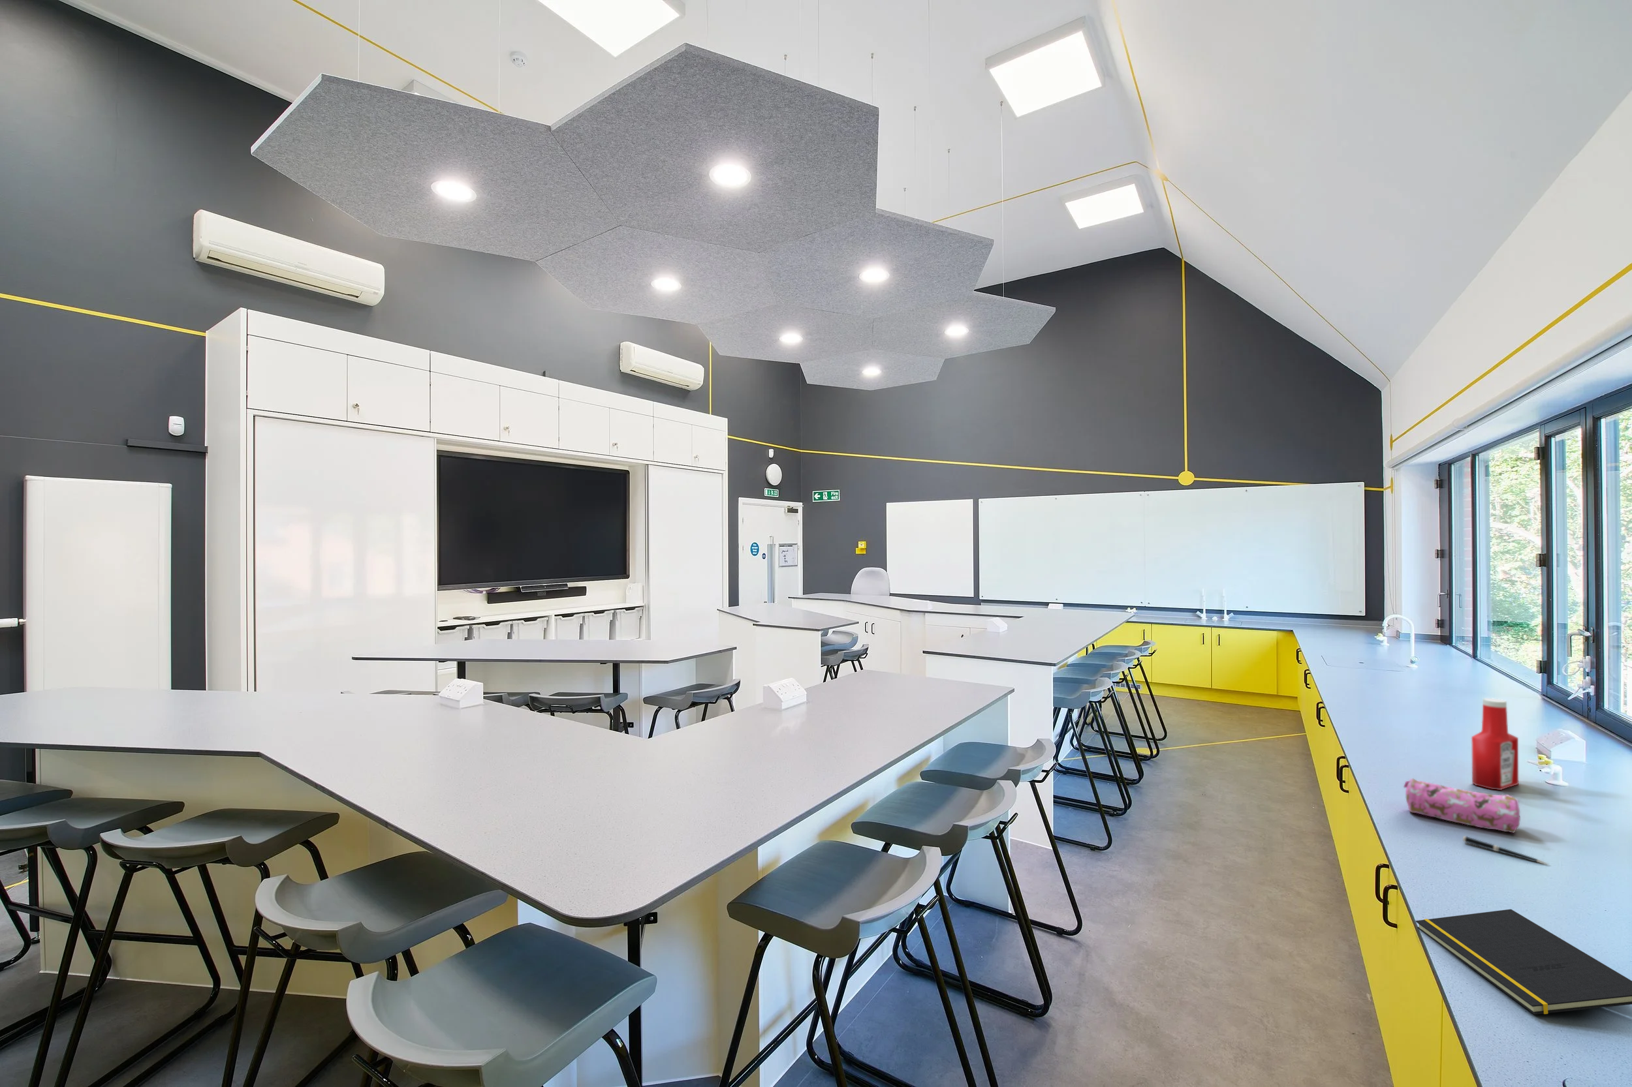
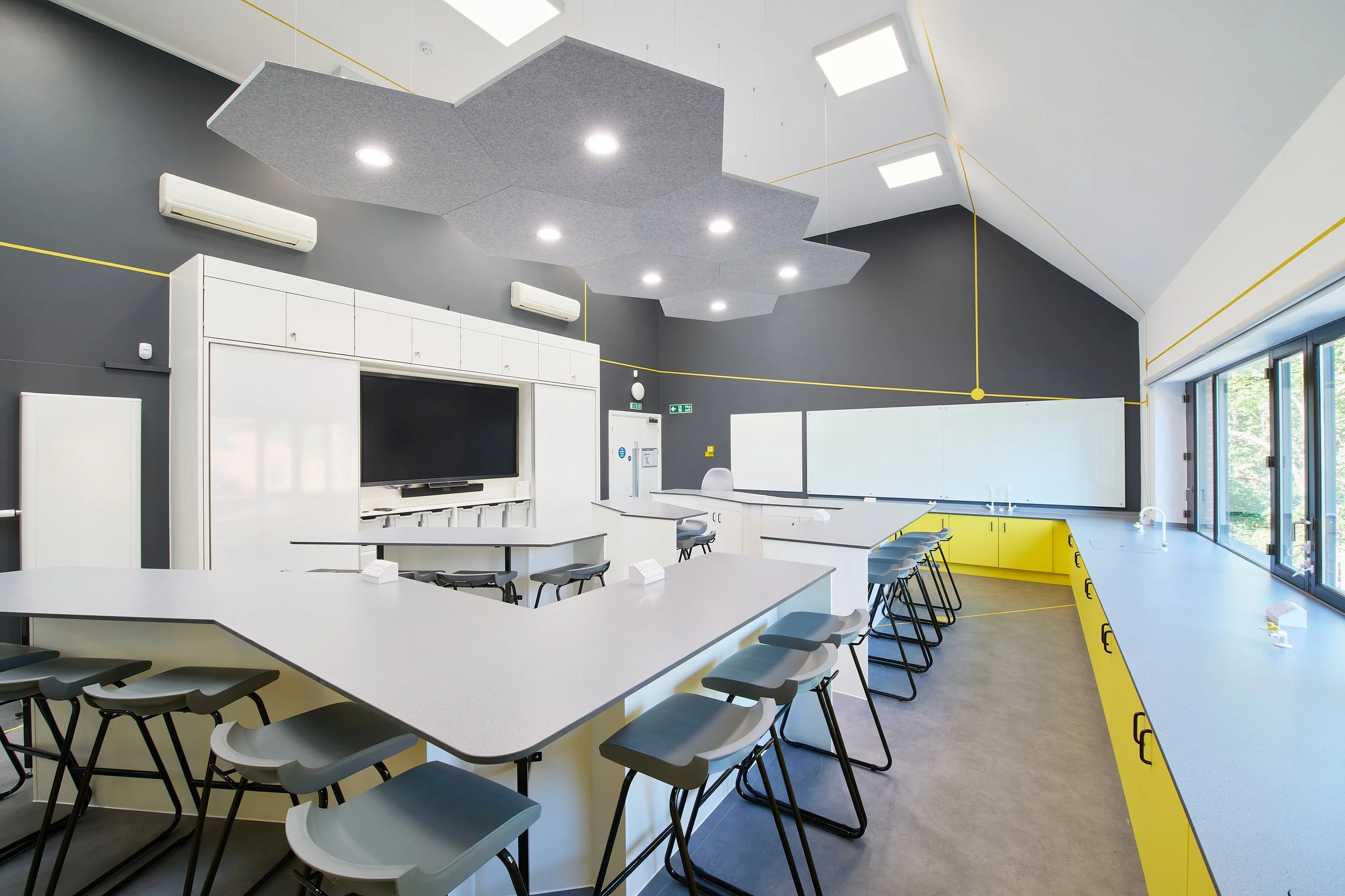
- pencil case (1458, 804)
- notepad (1522, 956)
- pen (1505, 850)
- soap bottle (1495, 741)
